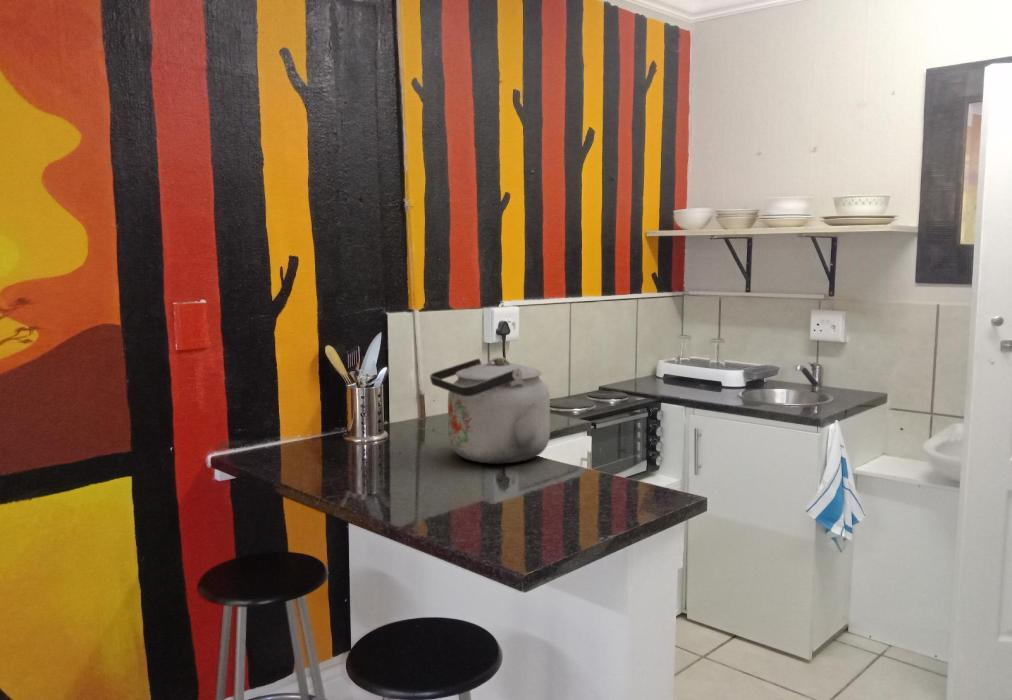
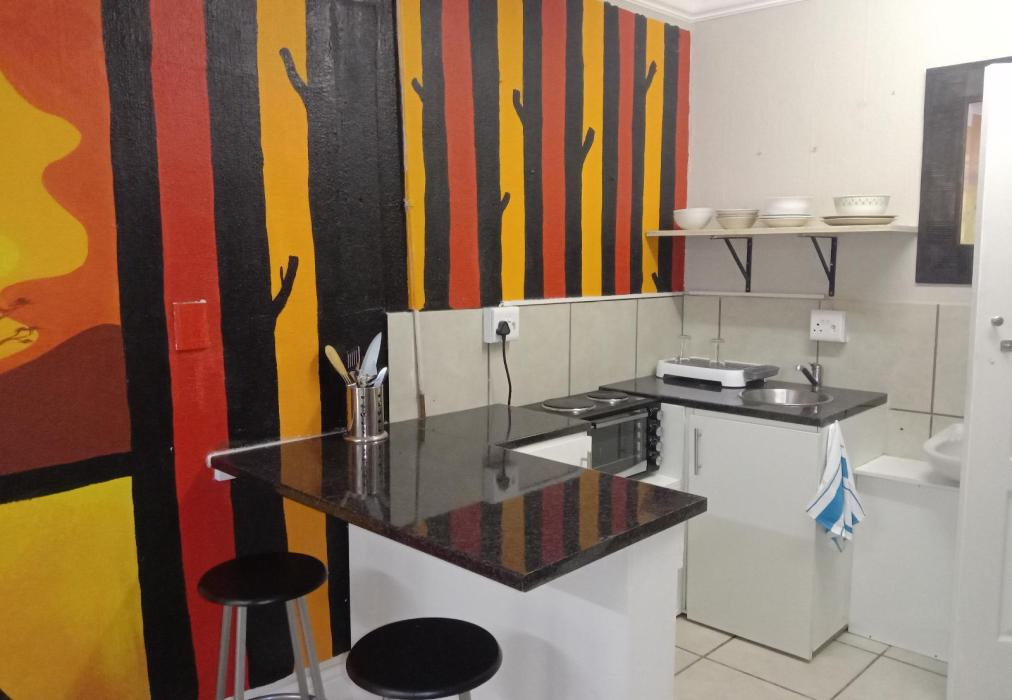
- kettle (500, 408)
